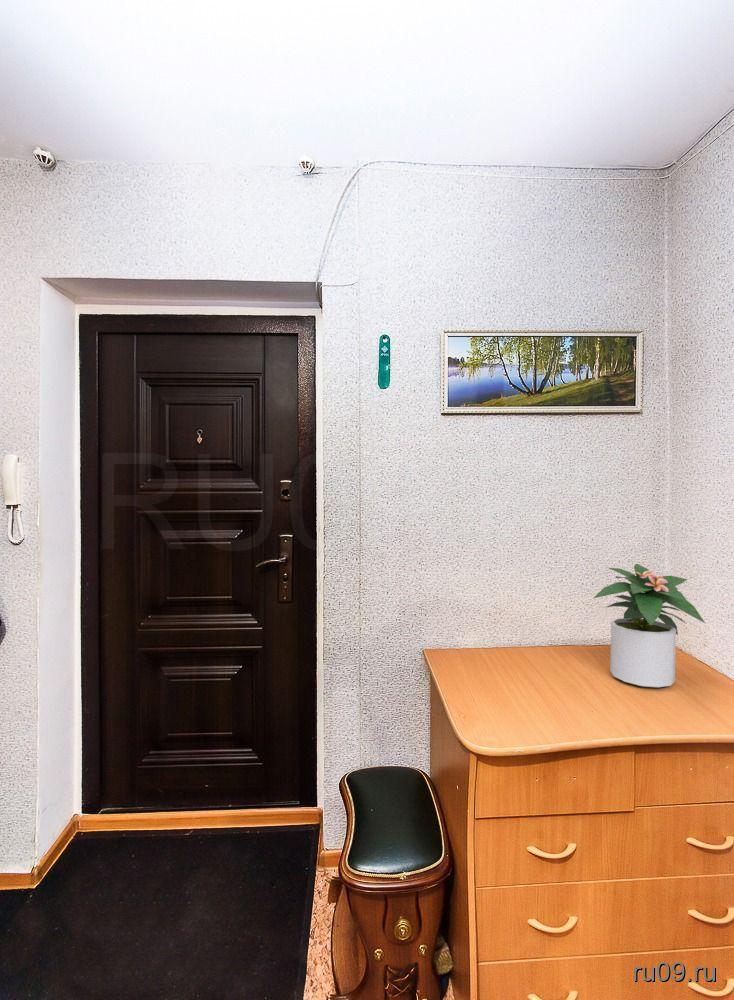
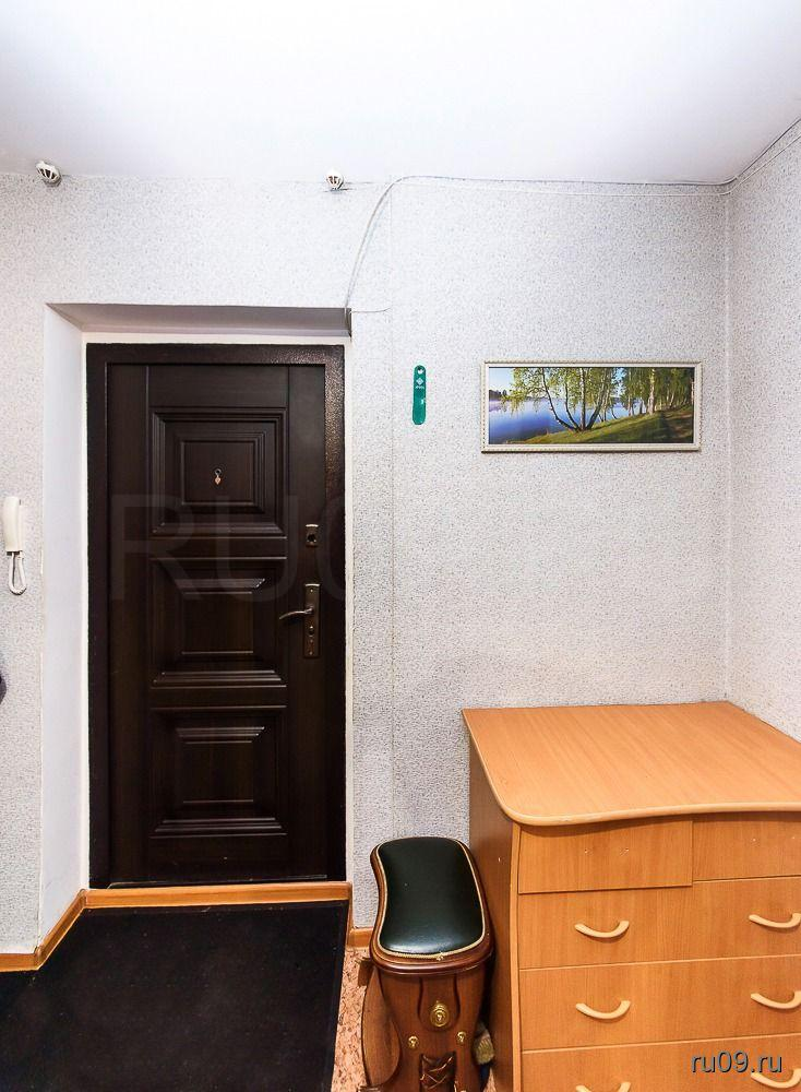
- potted plant (646, 624)
